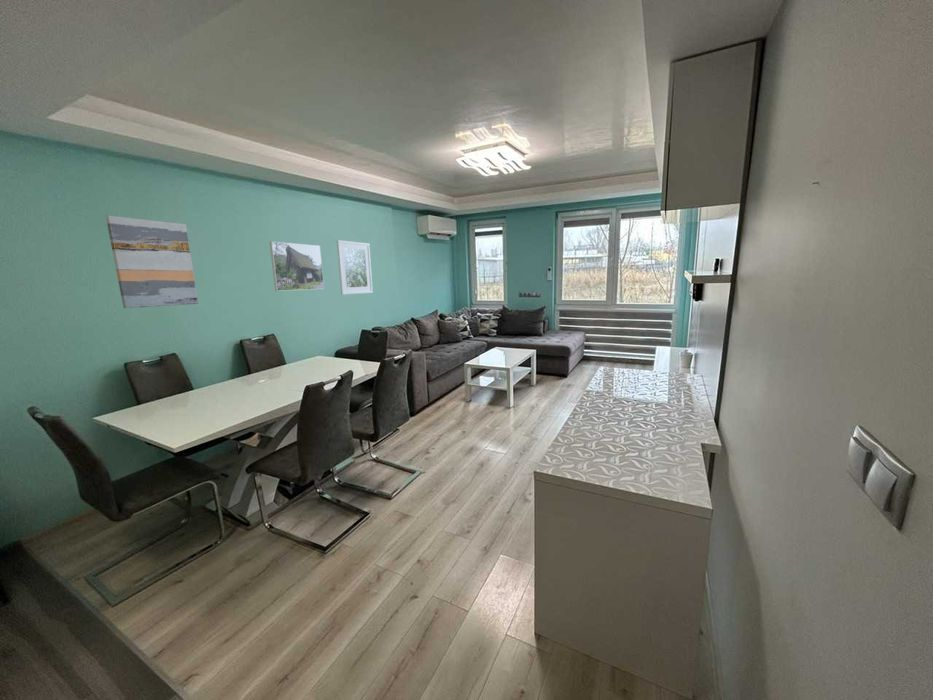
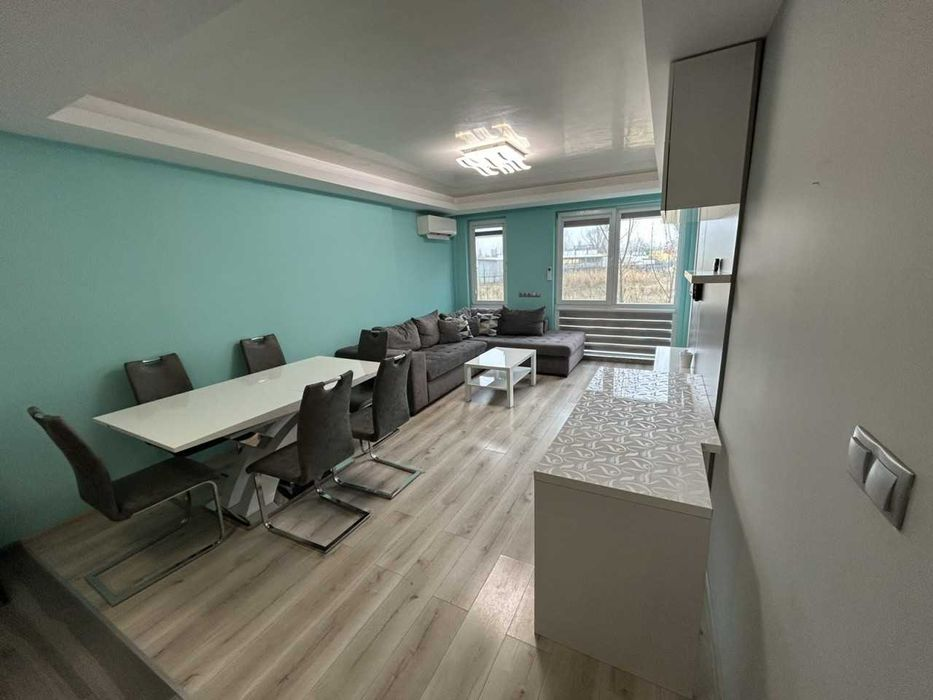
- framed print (355, 268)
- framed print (298, 267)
- wall art (156, 263)
